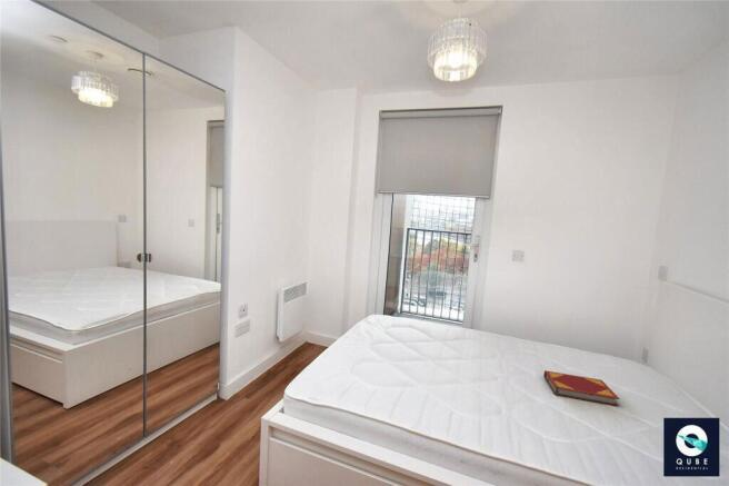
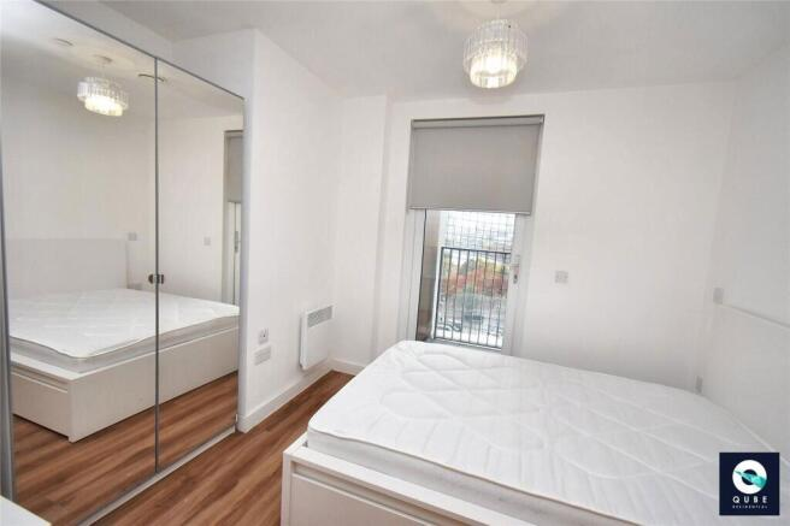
- hardback book (578, 386)
